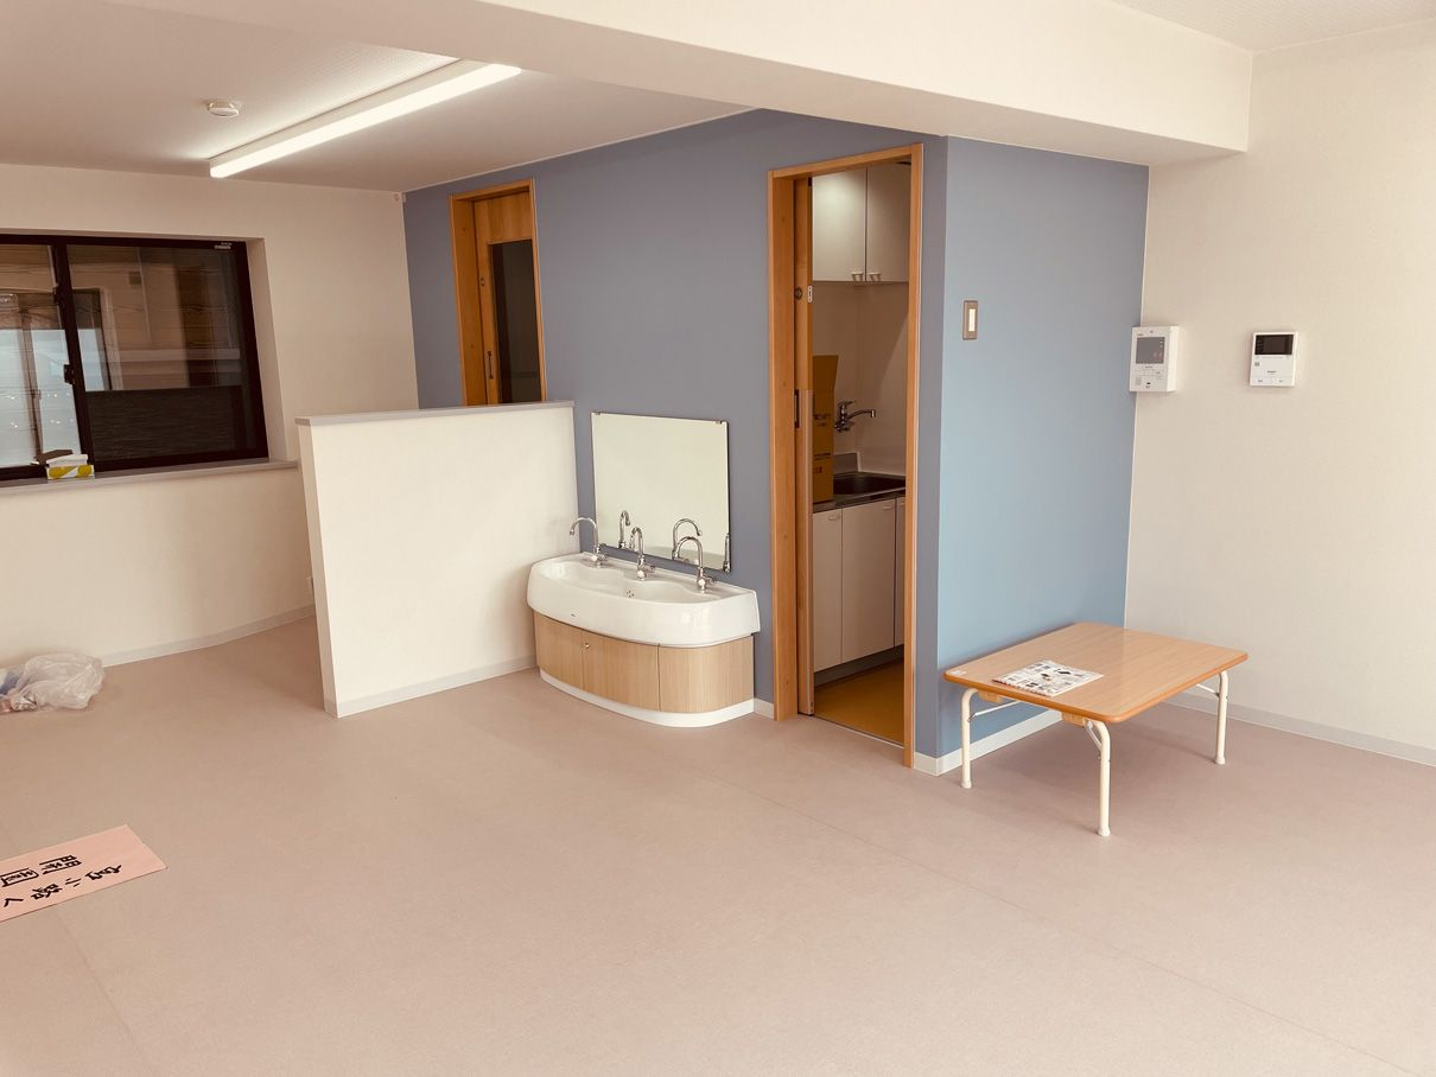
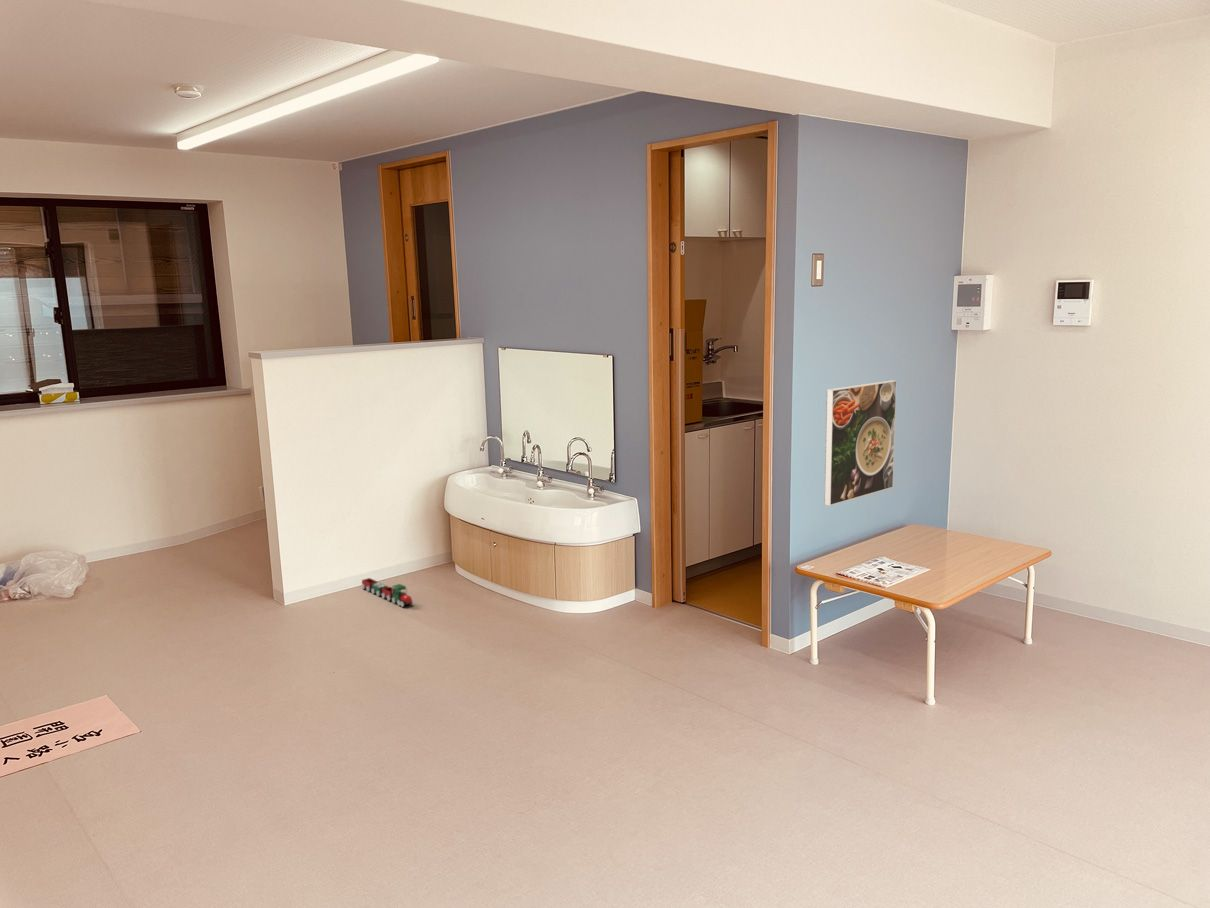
+ toy train (385, 588)
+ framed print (861, 440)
